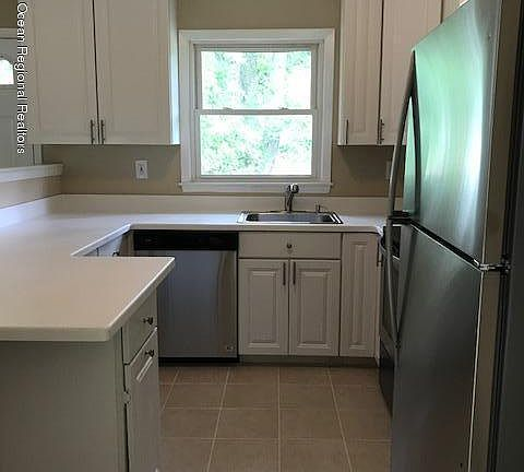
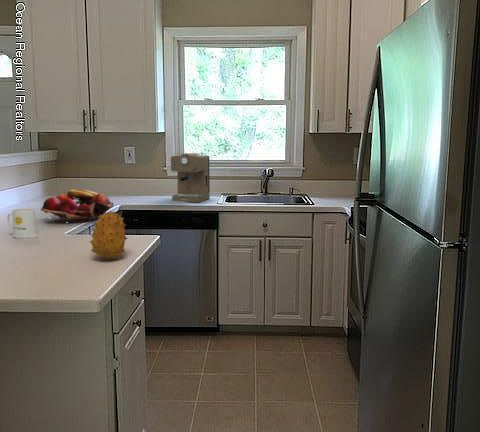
+ coffee maker (192, 176)
+ fruit (108, 234)
+ mug (20, 222)
+ fruit basket (77, 203)
